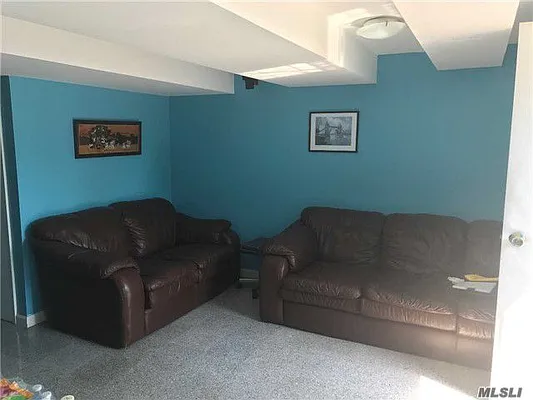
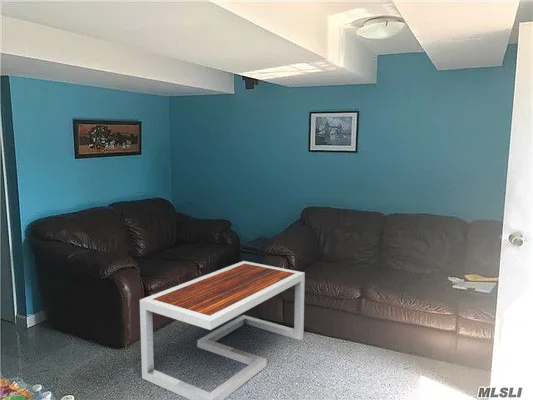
+ coffee table (230, 322)
